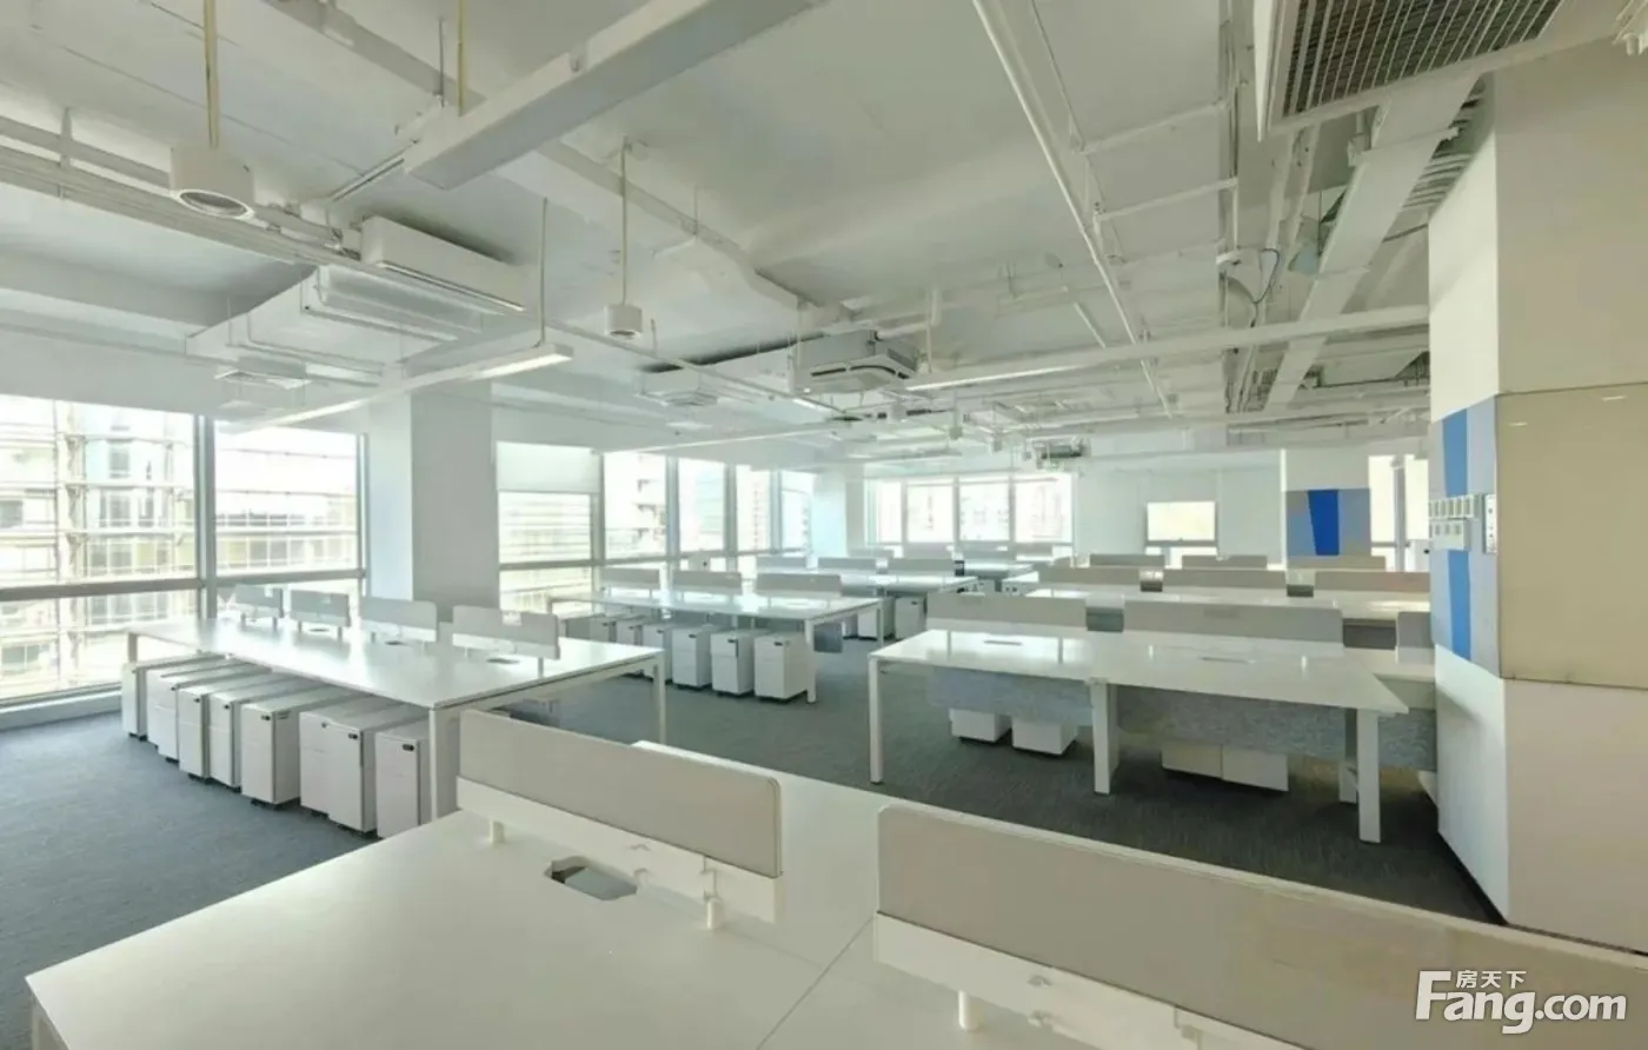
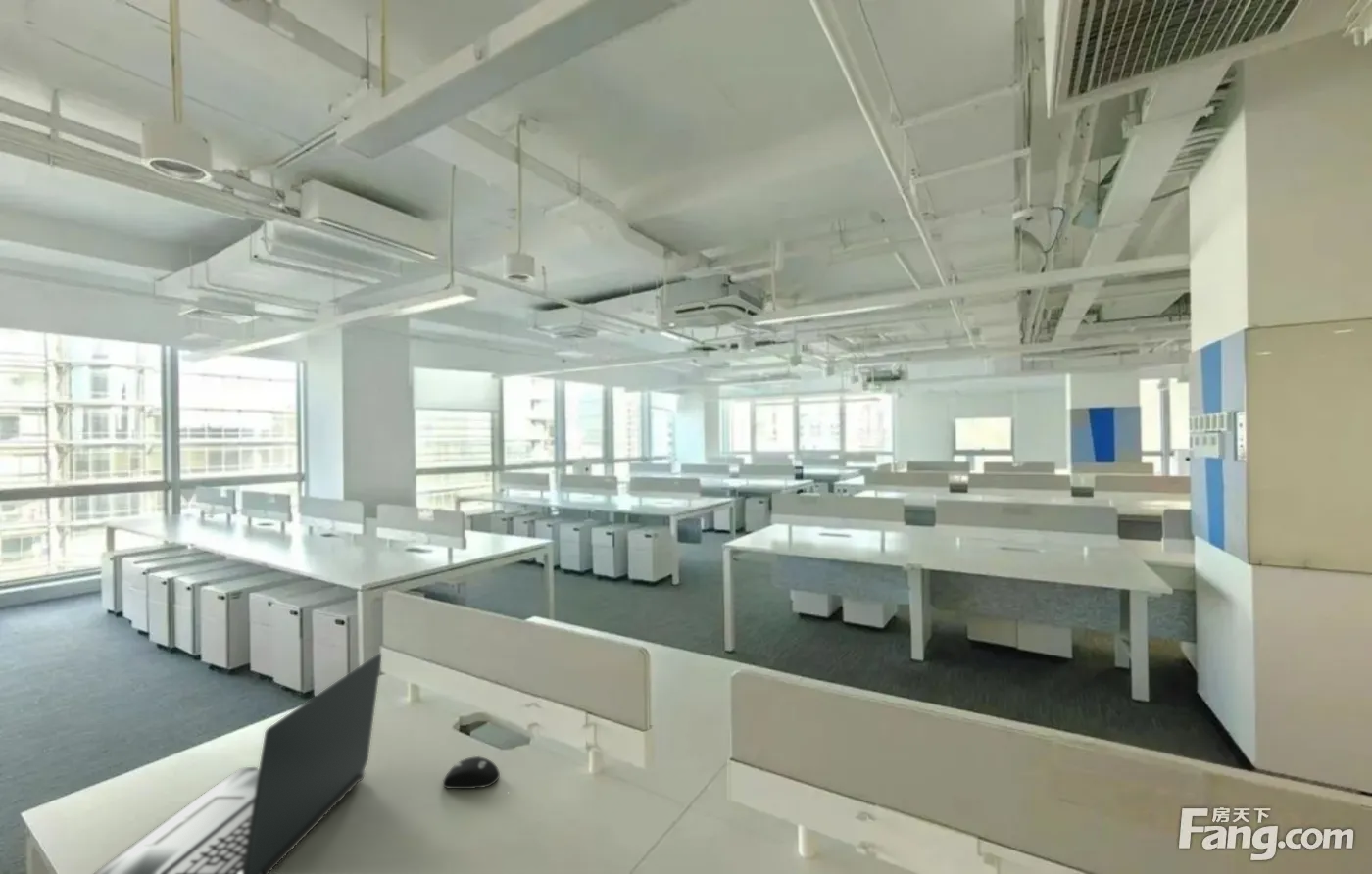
+ computer mouse (472, 771)
+ laptop (247, 767)
